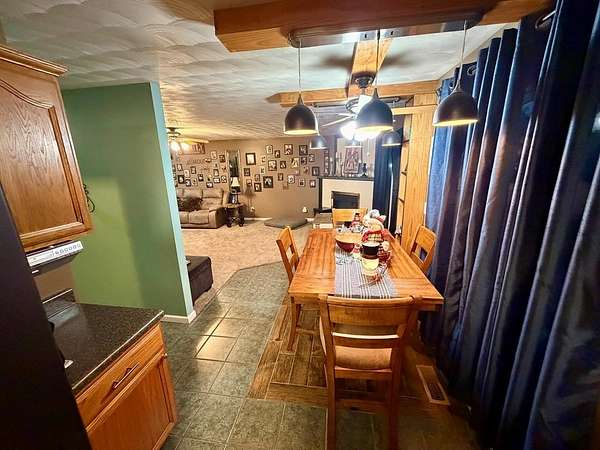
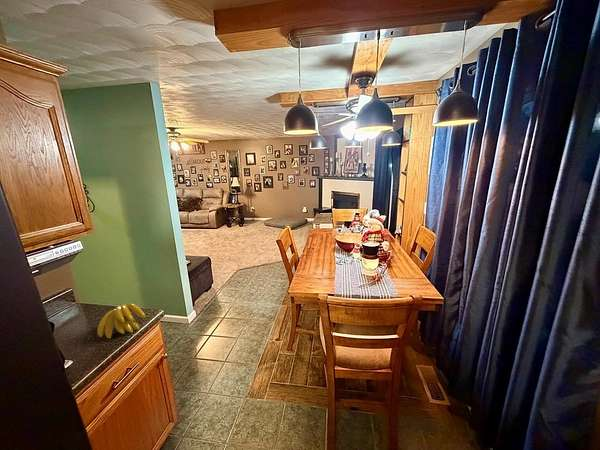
+ banana (125, 314)
